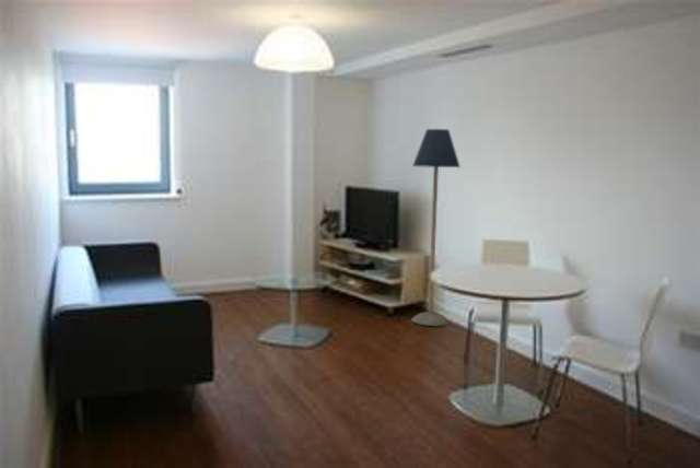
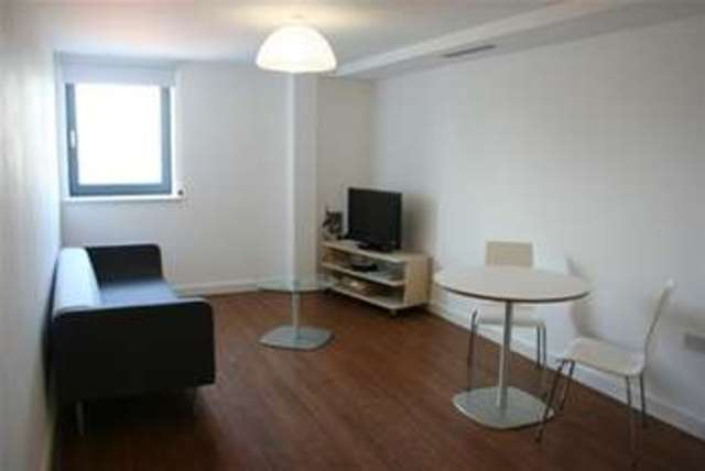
- floor lamp (433, 226)
